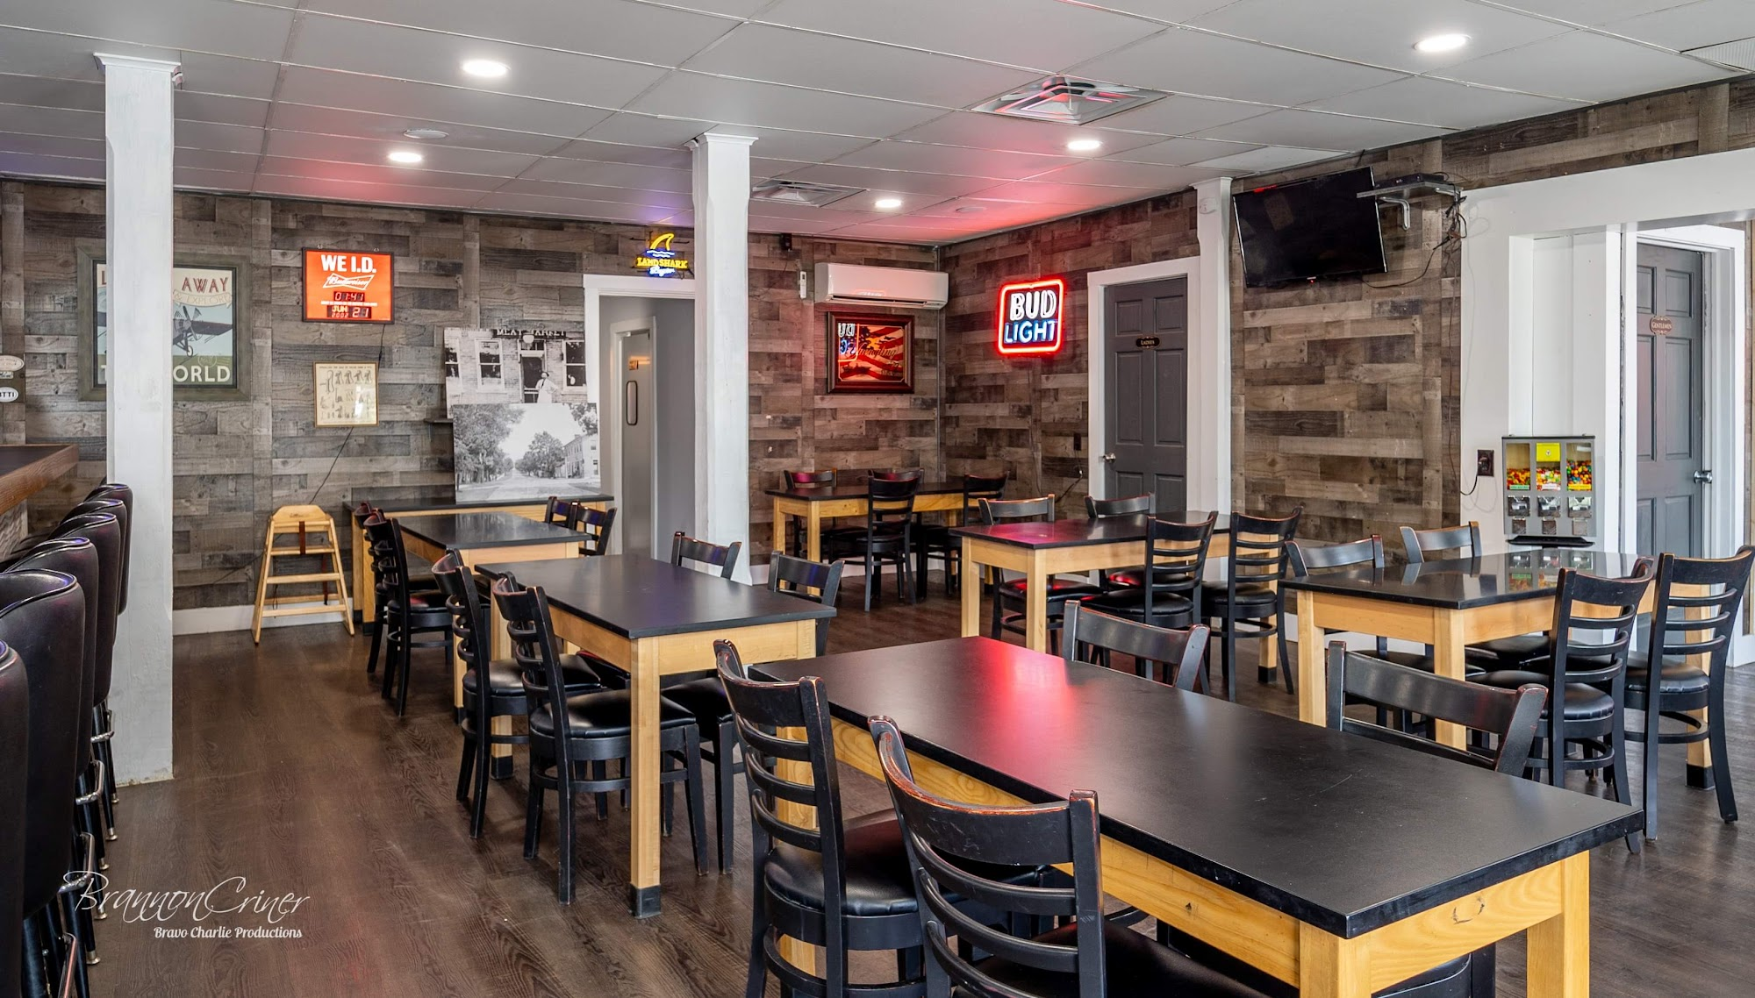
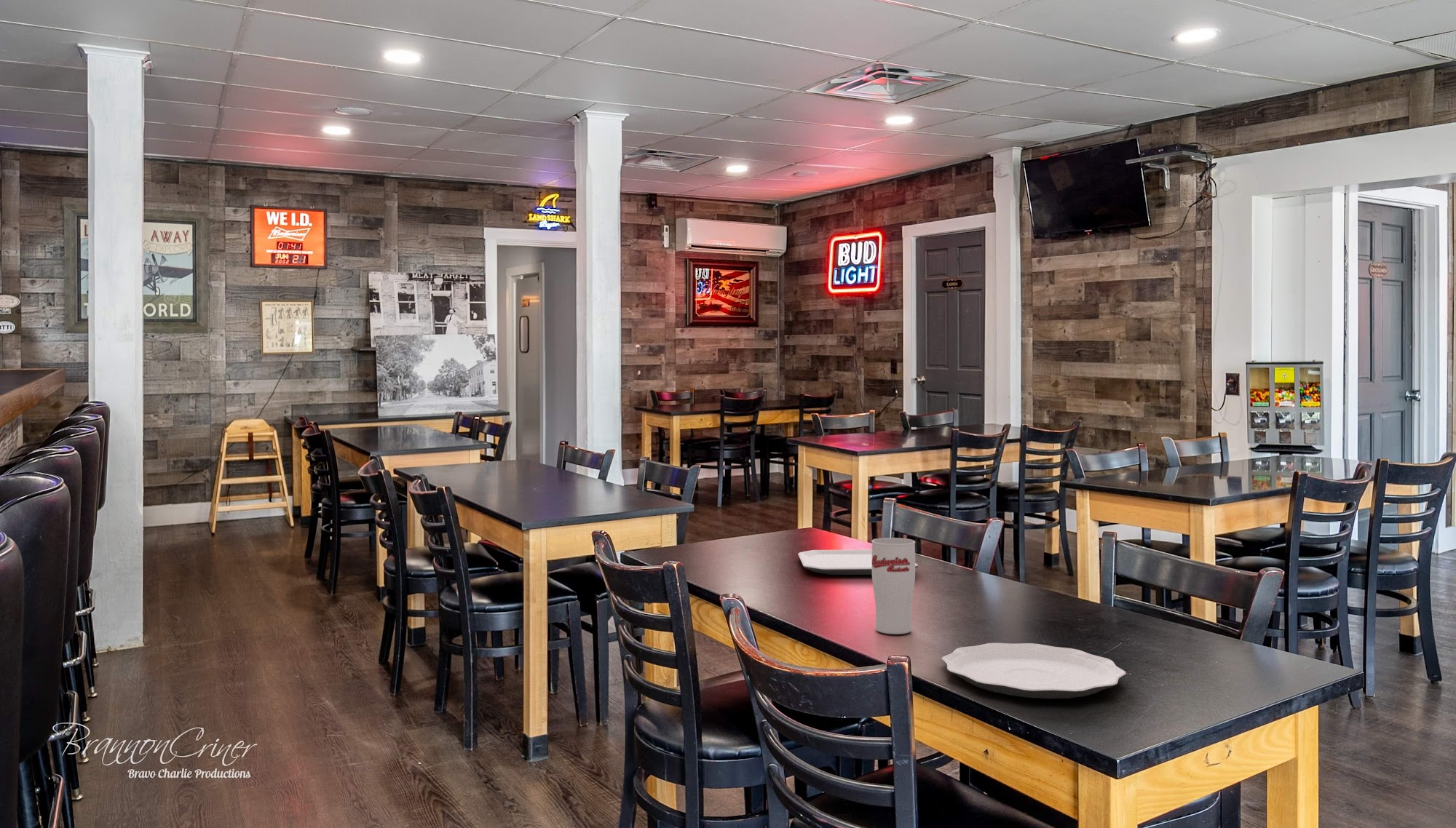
+ plate (855, 562)
+ plate (1031, 671)
+ cup (893, 585)
